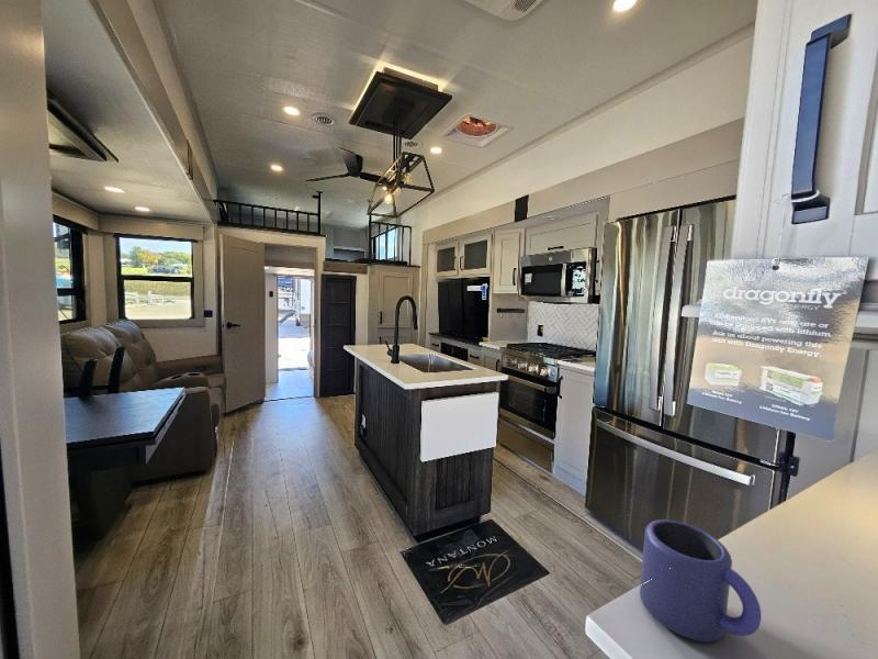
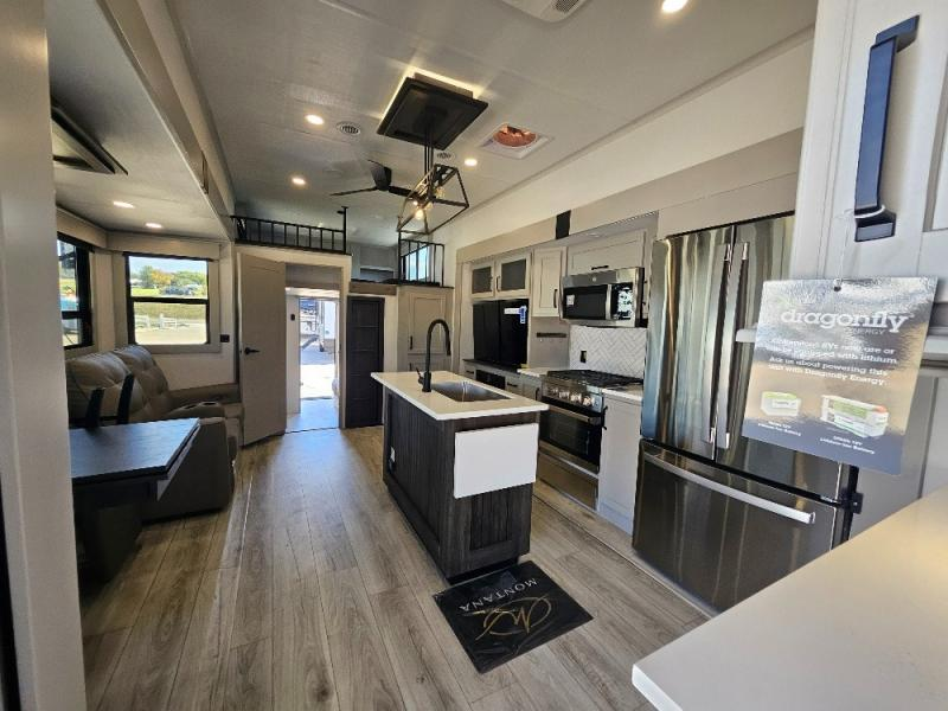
- mug (697, 583)
